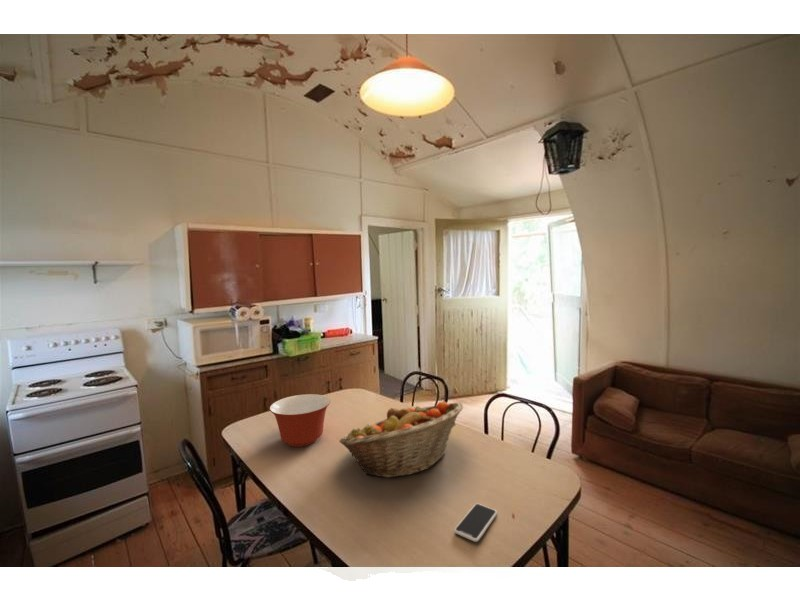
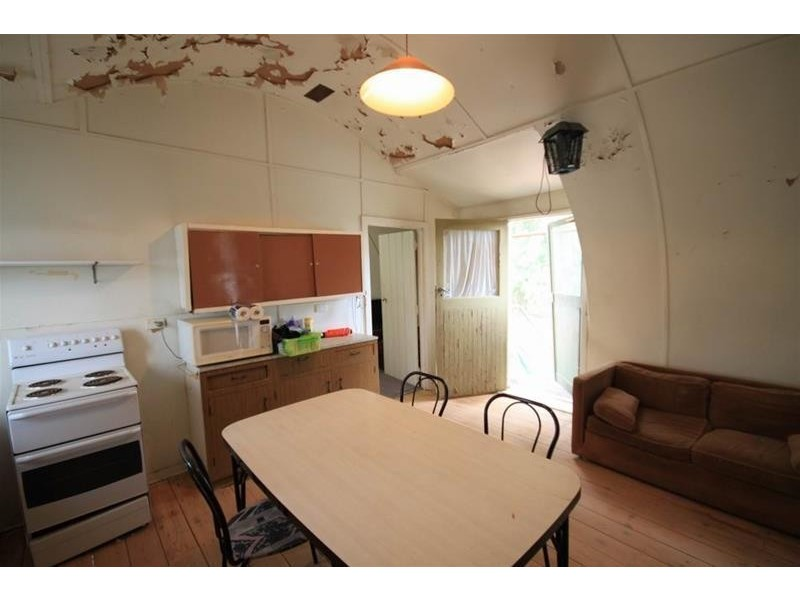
- fruit basket (404, 431)
- mixing bowl (301, 421)
- smartphone (476, 521)
